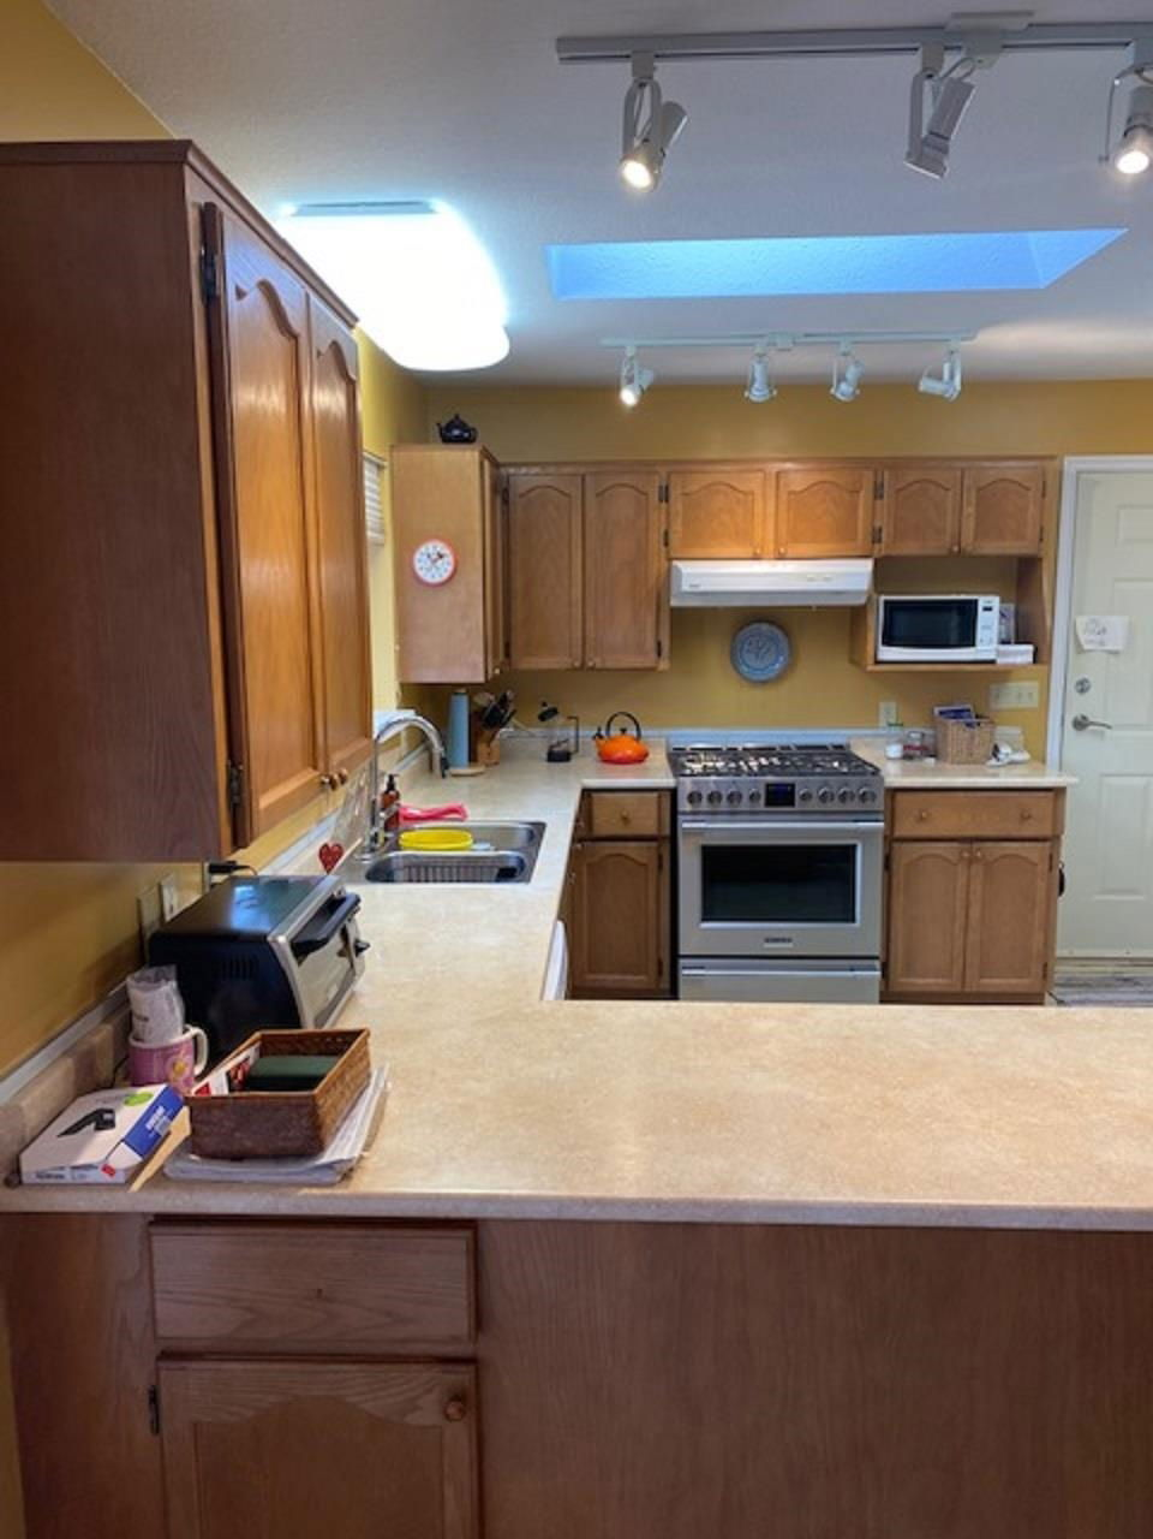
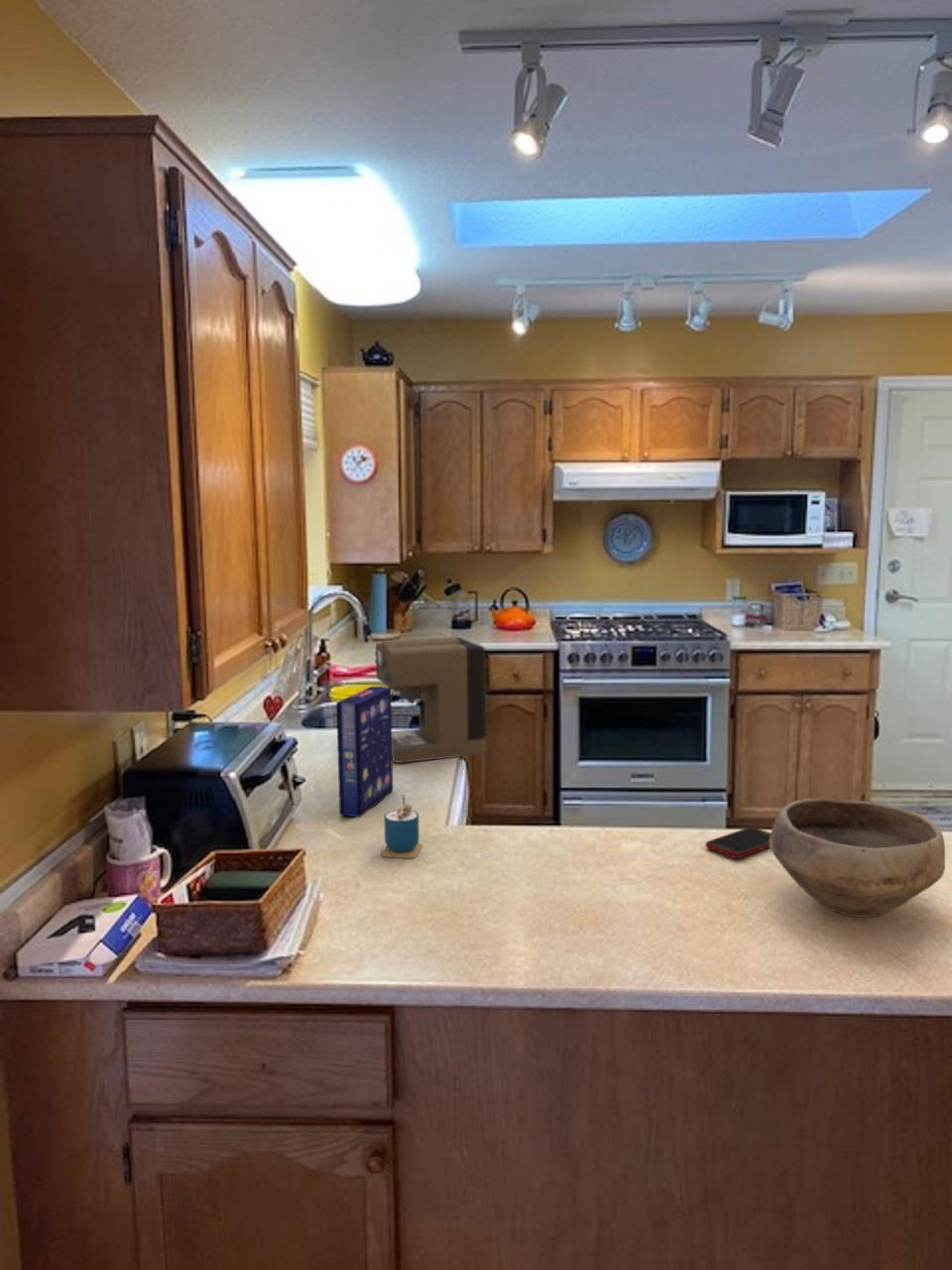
+ coffee maker (422, 696)
+ cup (401, 821)
+ bowl (853, 861)
+ cell phone (744, 841)
+ cereal box (366, 748)
